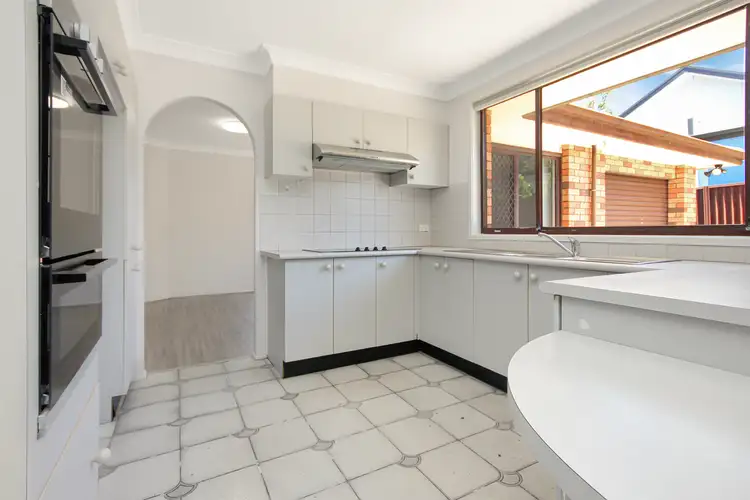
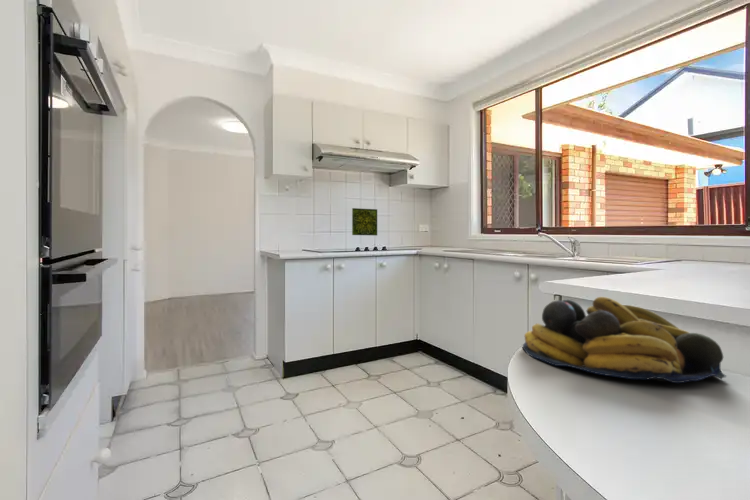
+ fruit bowl (609, 328)
+ decorative tile (364, 222)
